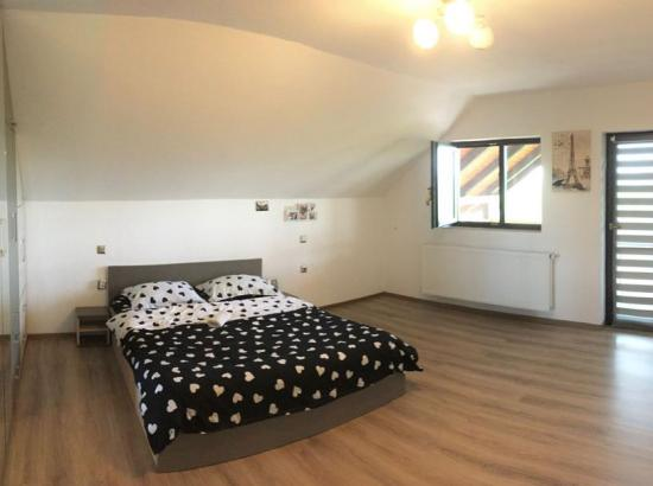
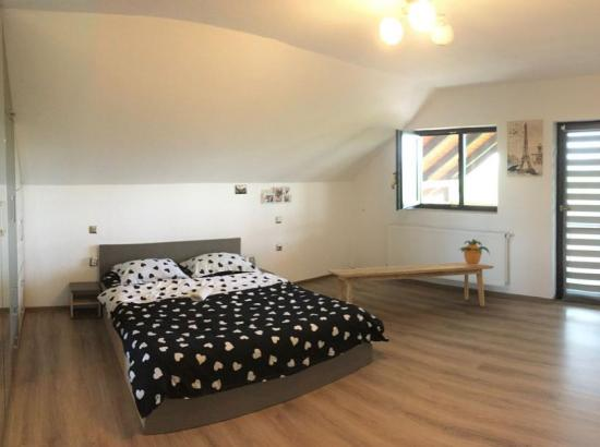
+ bench (411, 277)
+ potted plant (471, 251)
